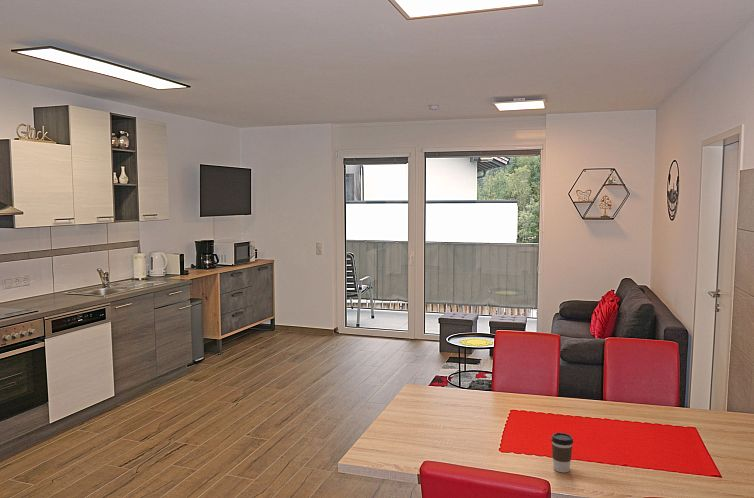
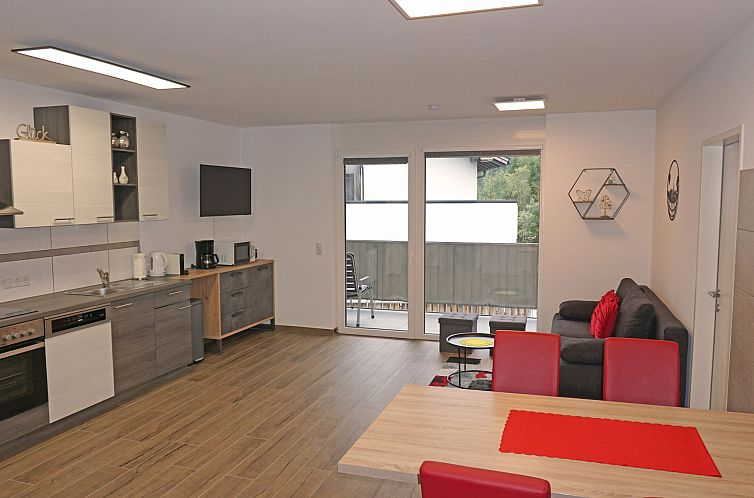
- coffee cup (561, 452)
